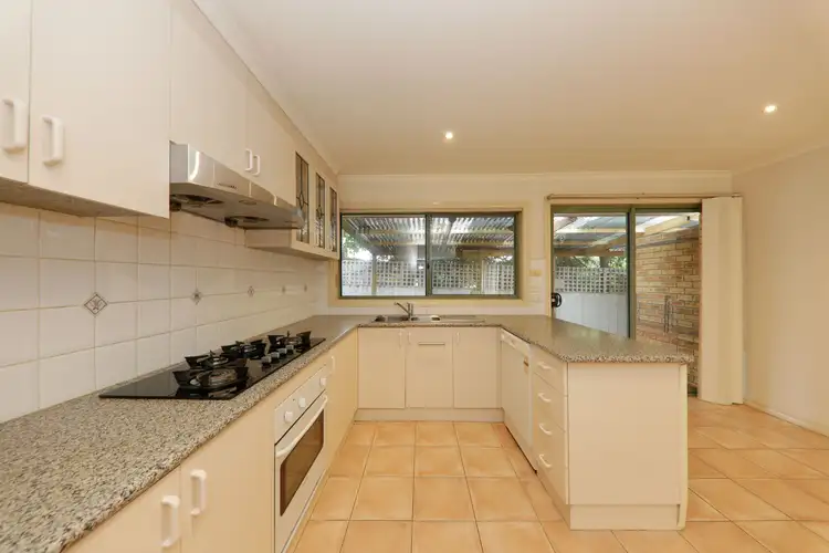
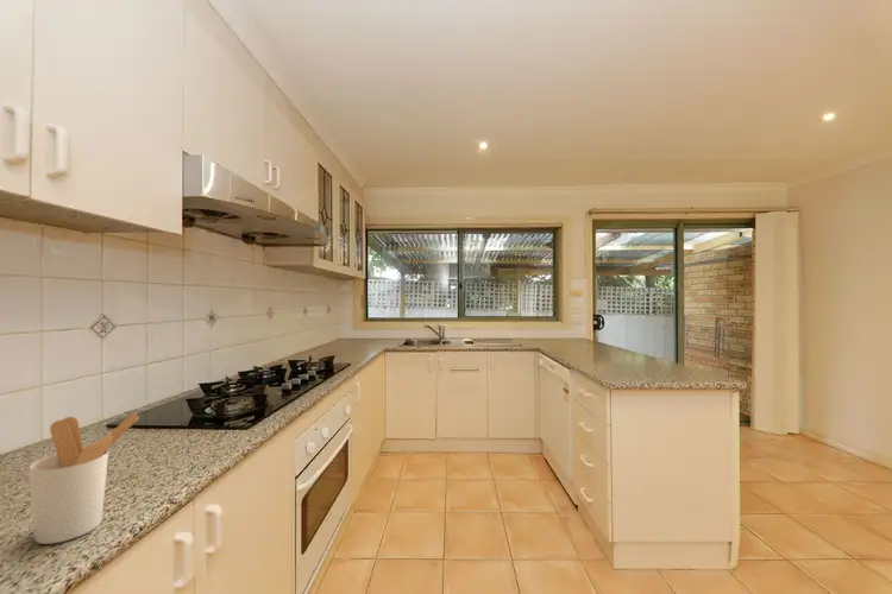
+ utensil holder (90, 470)
